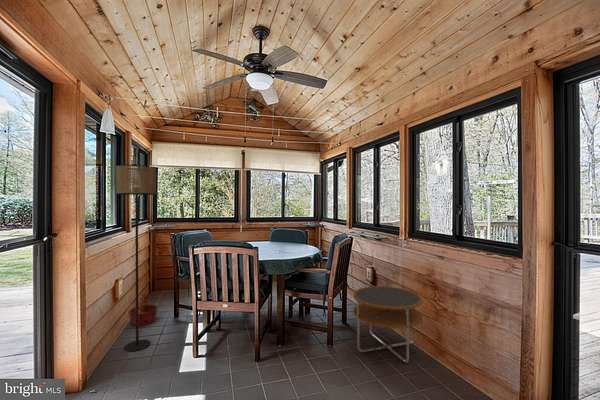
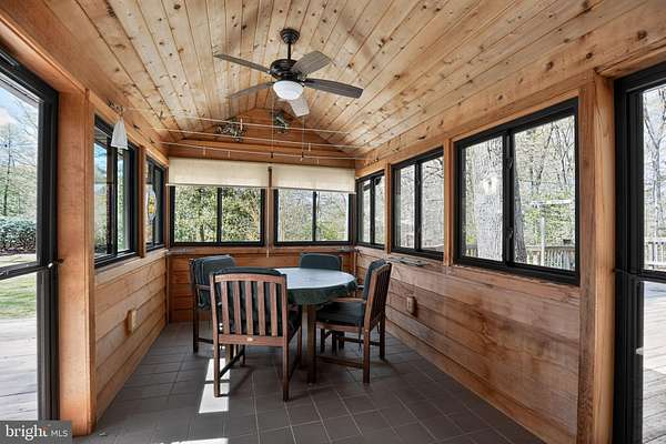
- side table (387, 321)
- floor lamp (136, 256)
- basket (143, 307)
